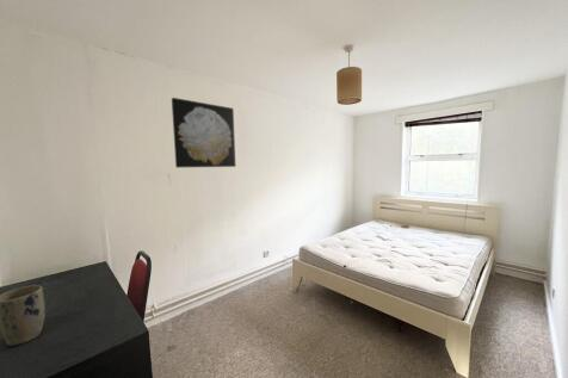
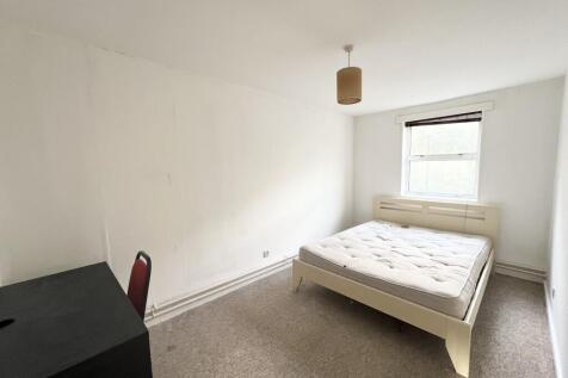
- plant pot (23, 315)
- wall art (206, 135)
